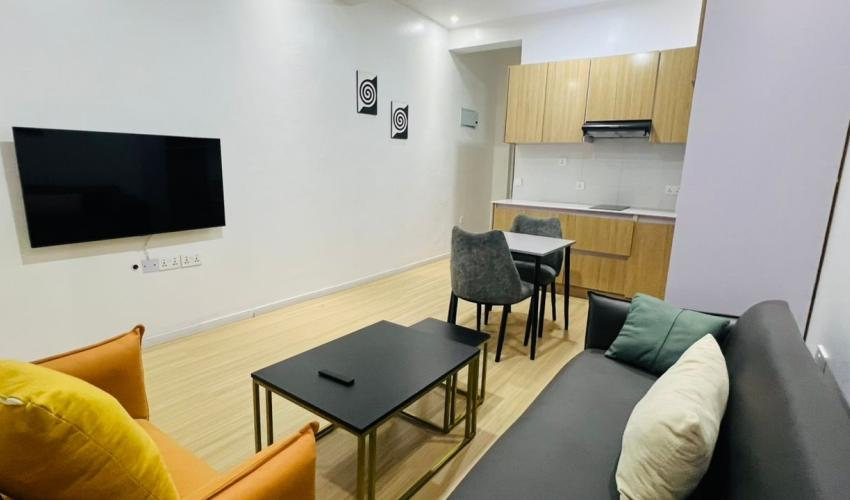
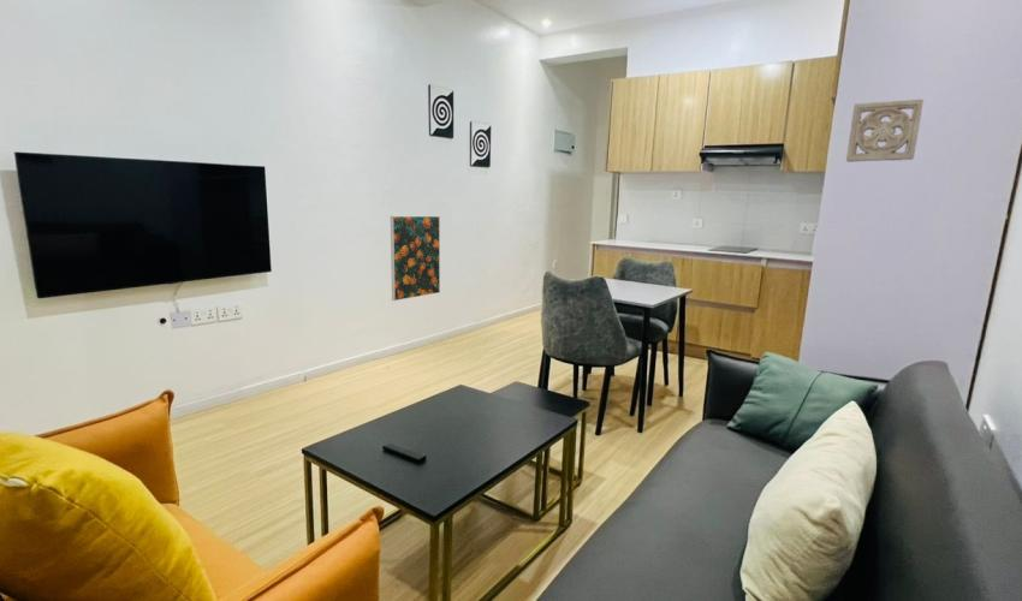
+ wall ornament (883, 132)
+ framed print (416, 256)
